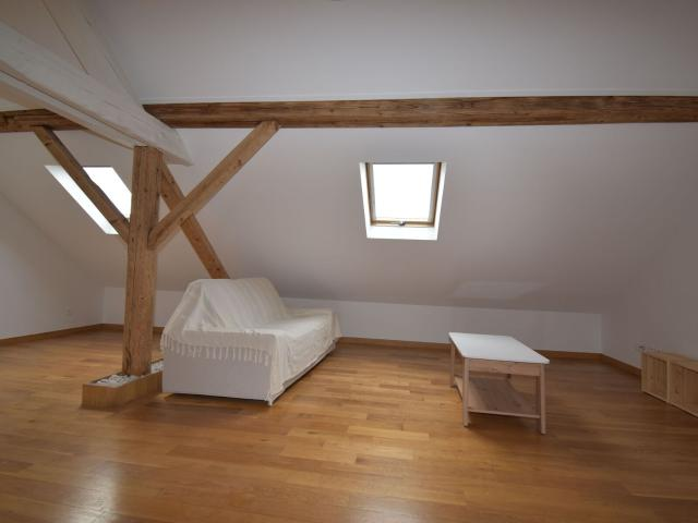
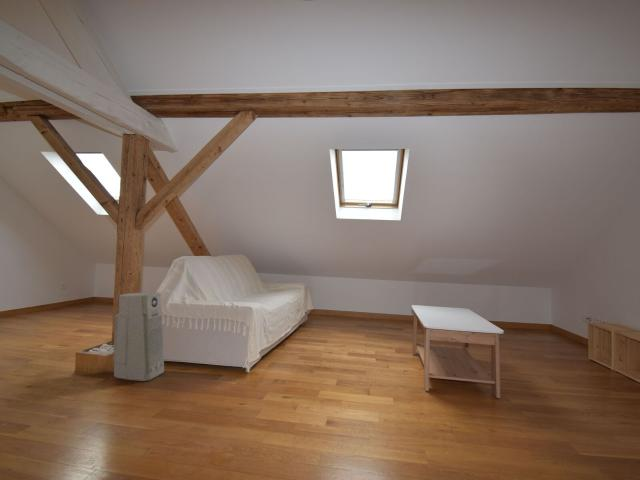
+ air purifier (139, 333)
